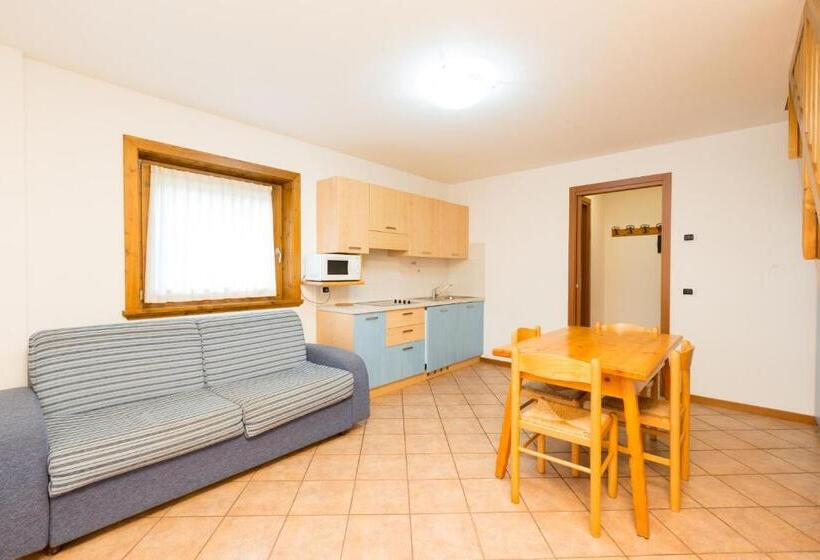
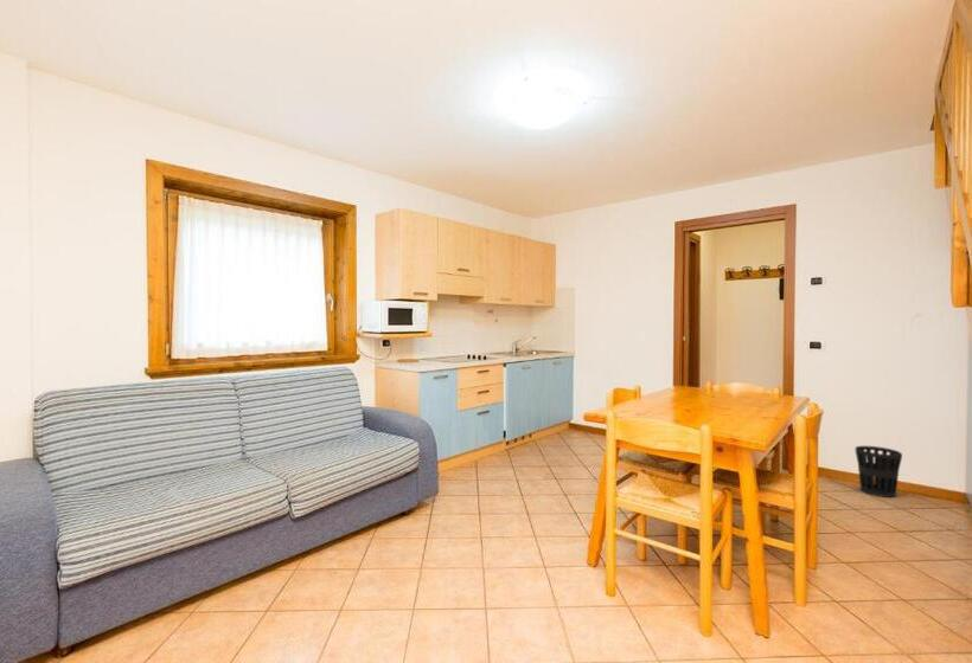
+ wastebasket (877, 471)
